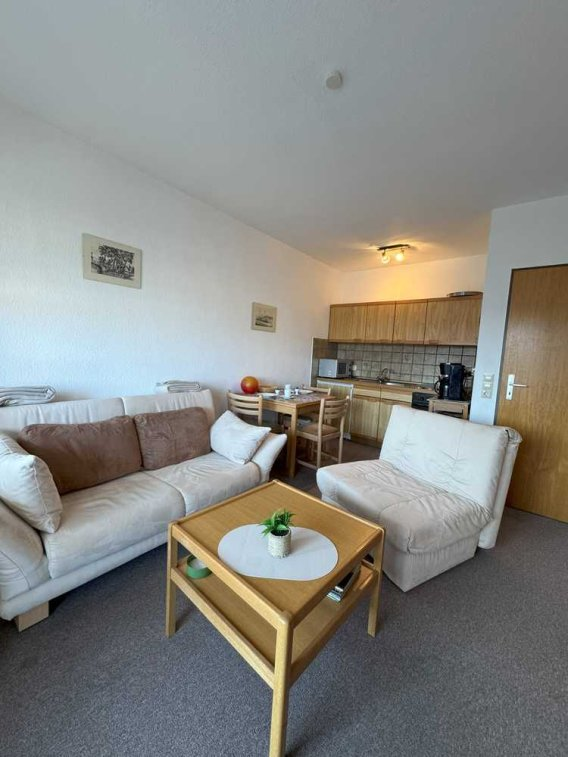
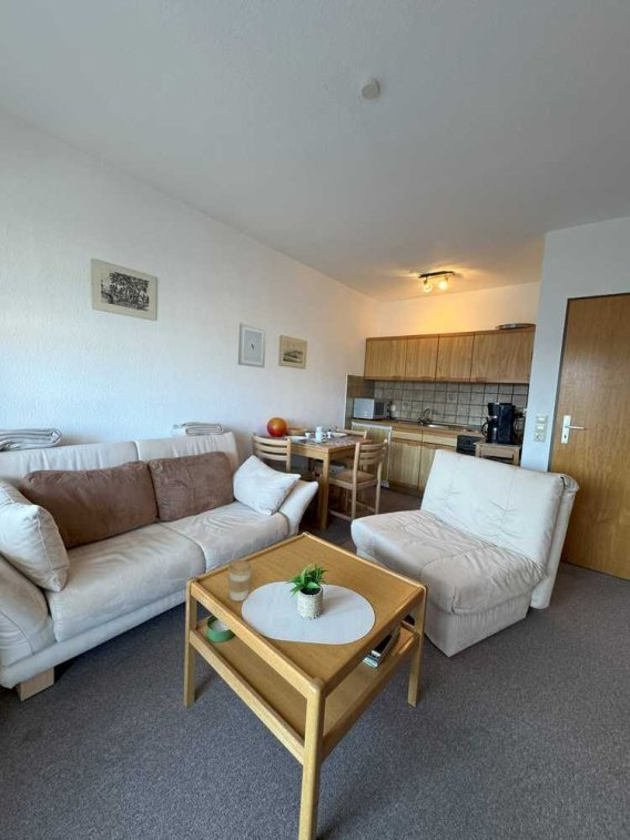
+ coffee cup (240, 579)
+ wall art (252, 346)
